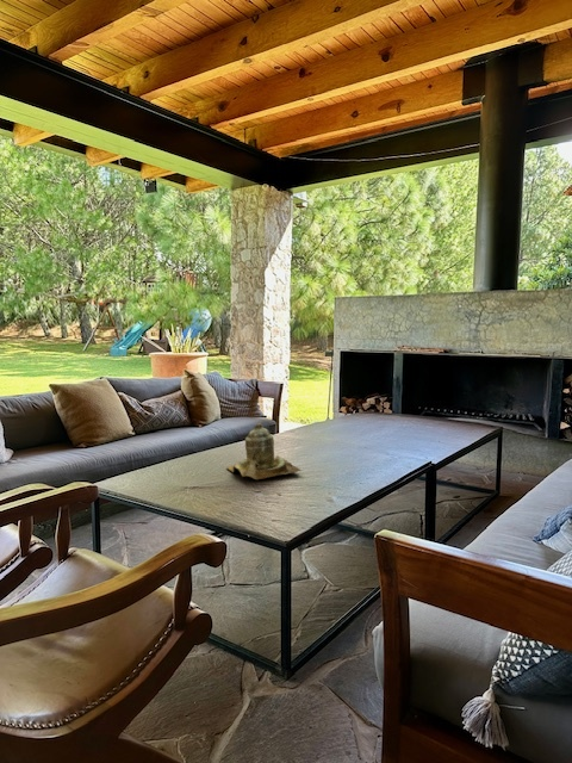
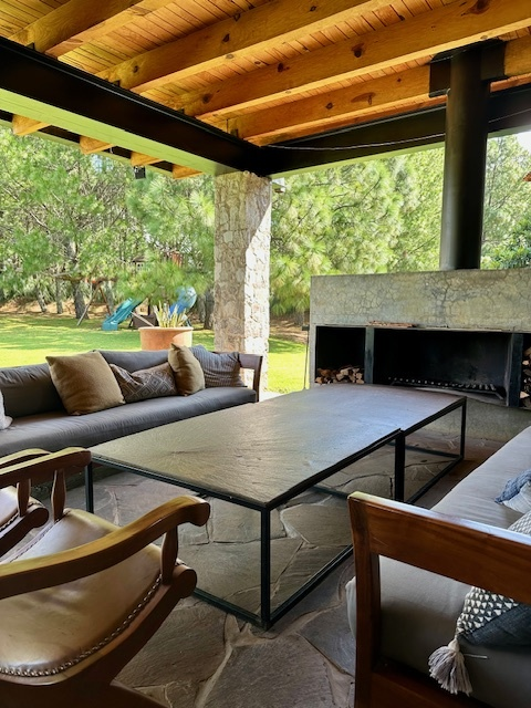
- teapot (262, 446)
